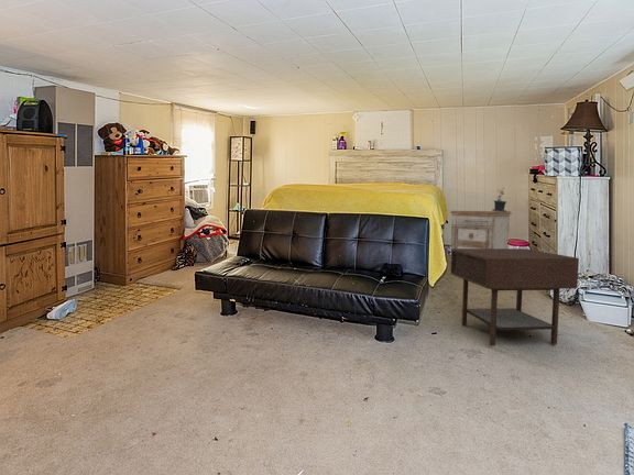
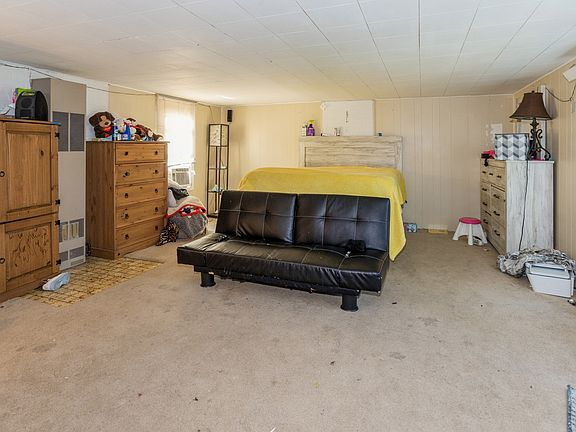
- side table (507, 289)
- nightstand (479, 238)
- potted plant (500, 199)
